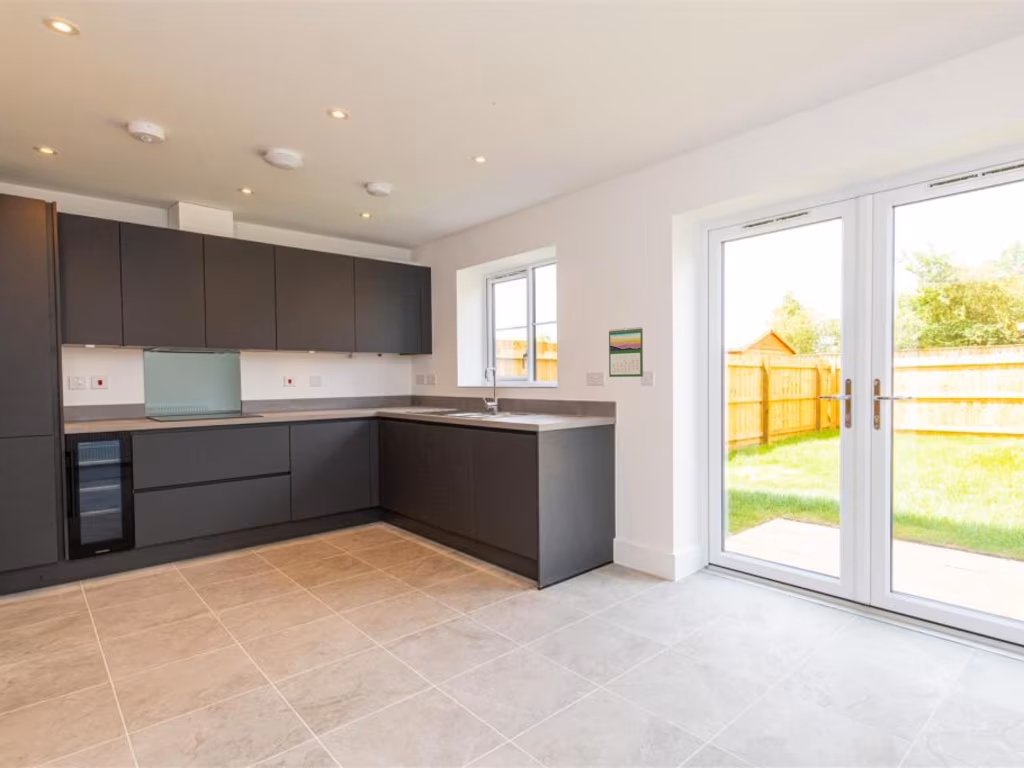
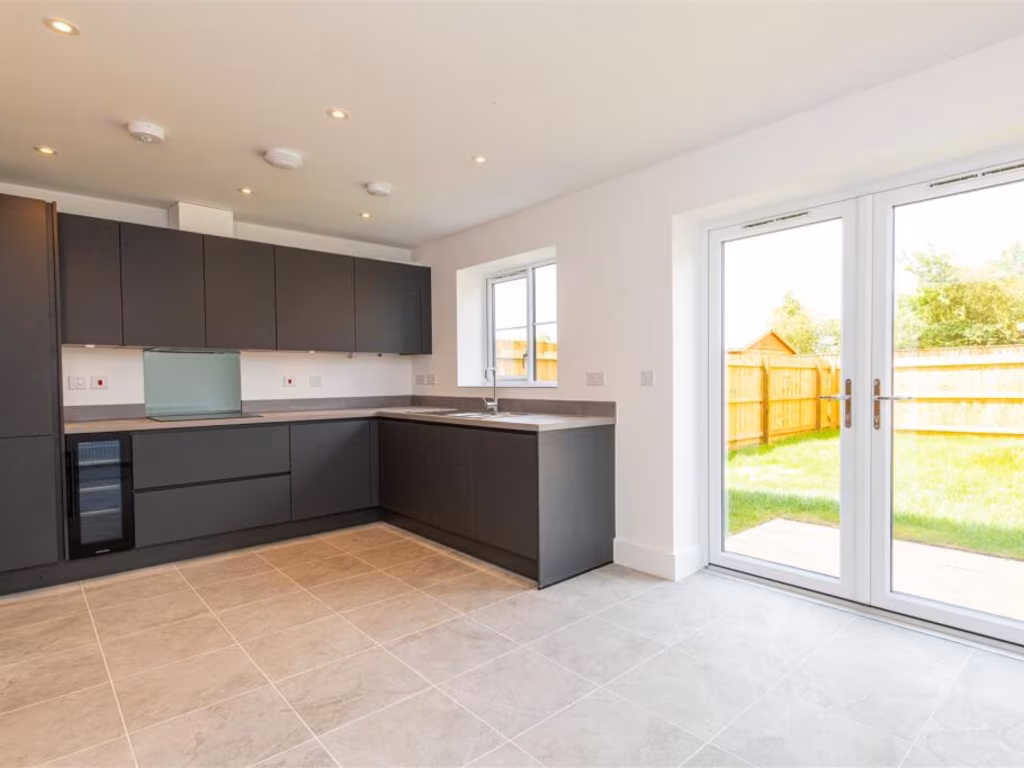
- calendar (625, 352)
